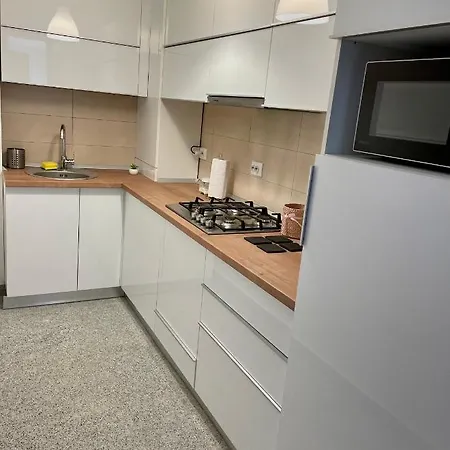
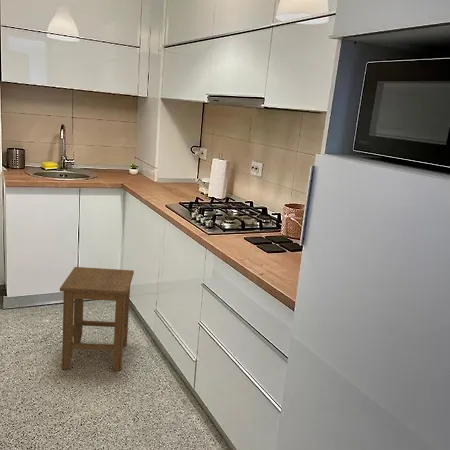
+ stool (98, 321)
